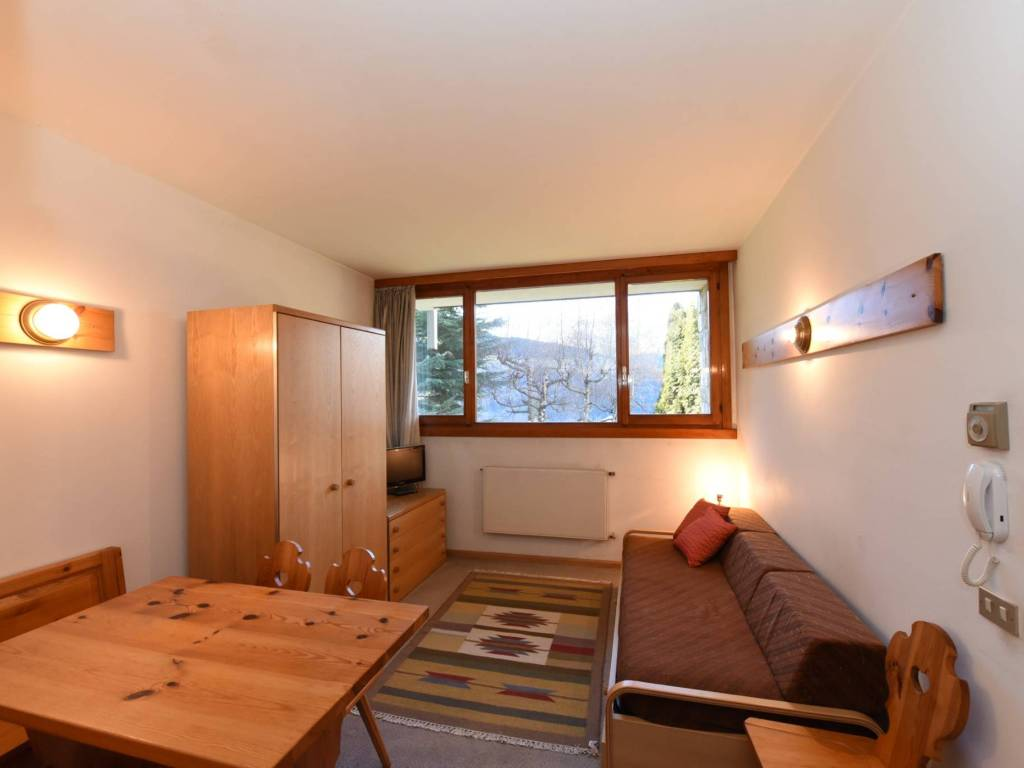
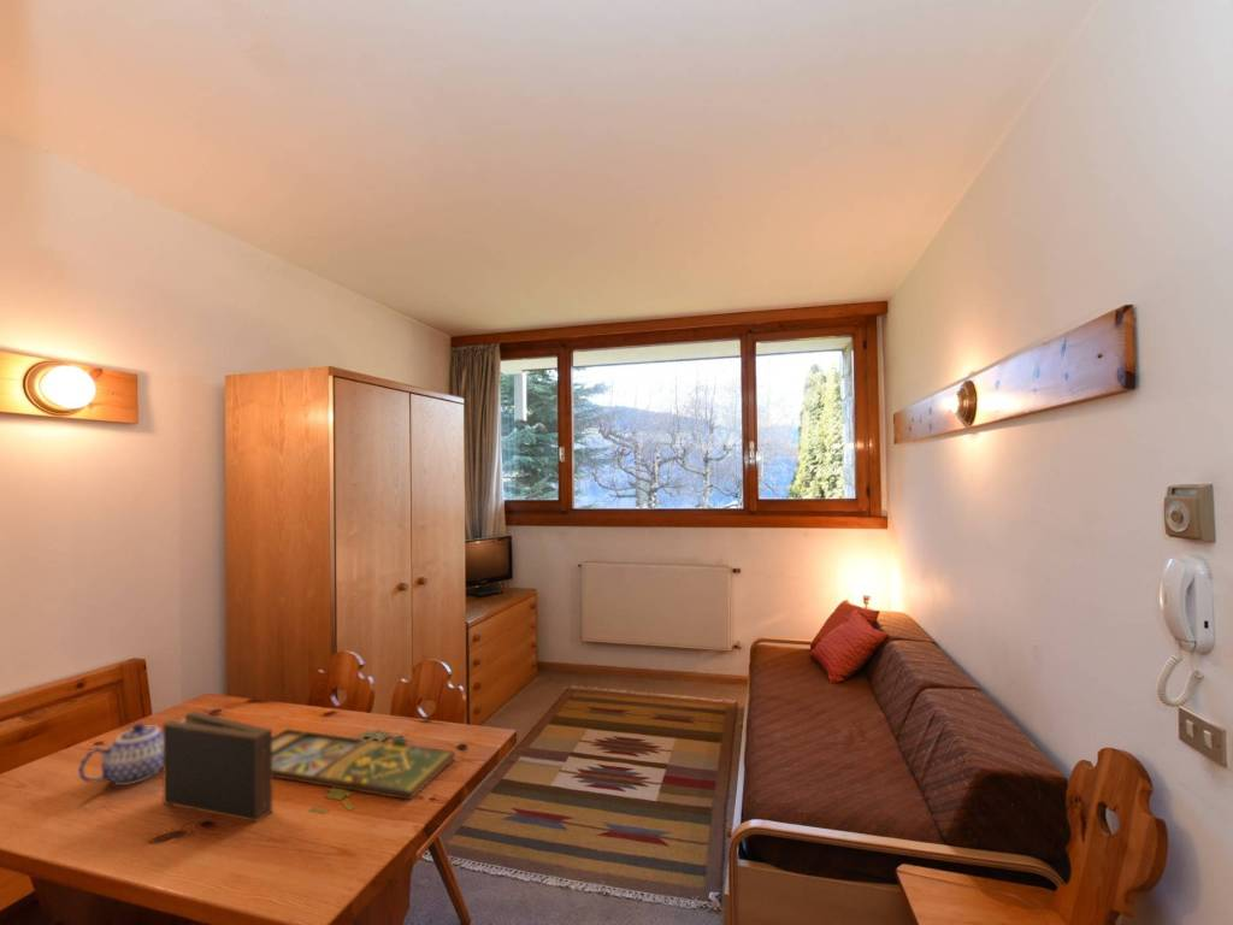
+ teapot (137, 749)
+ board game (332, 735)
